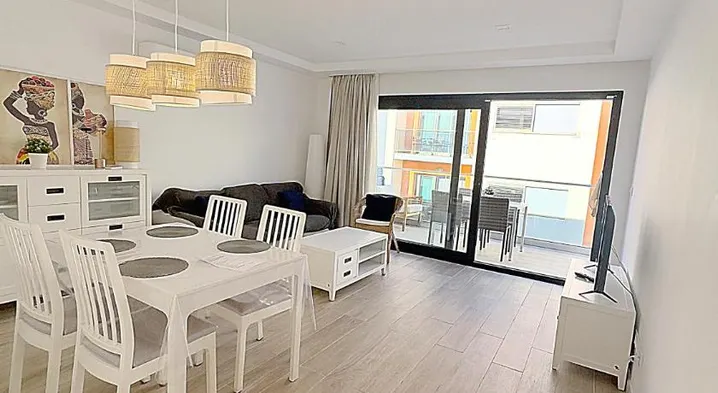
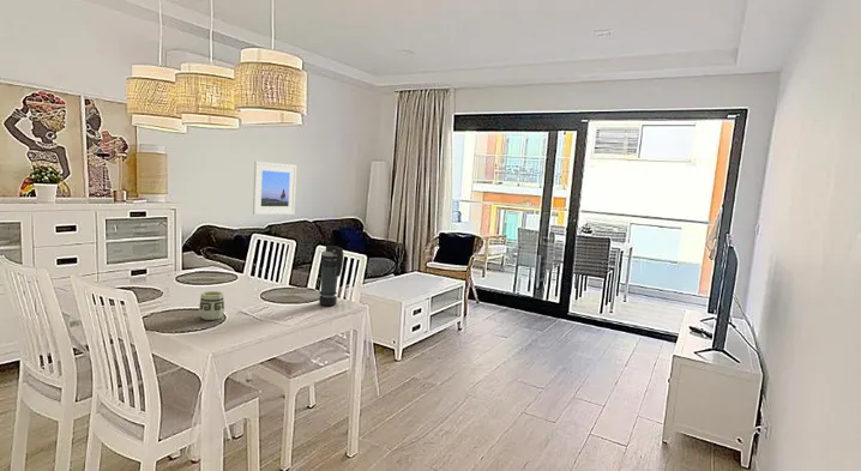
+ smoke grenade (331, 274)
+ cup (211, 304)
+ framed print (275, 188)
